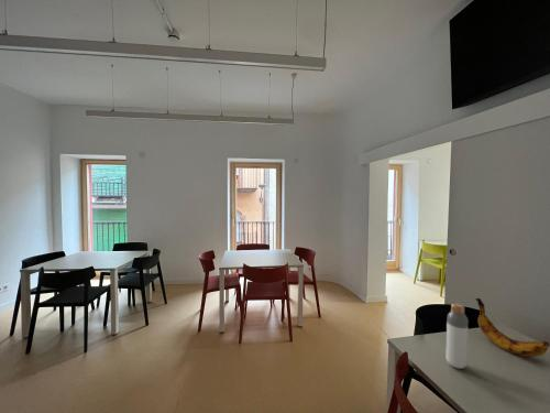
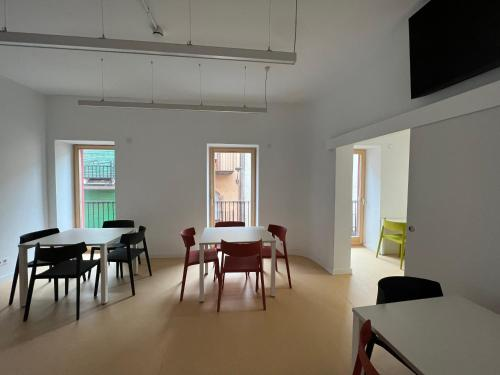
- bottle (457, 335)
- banana (502, 333)
